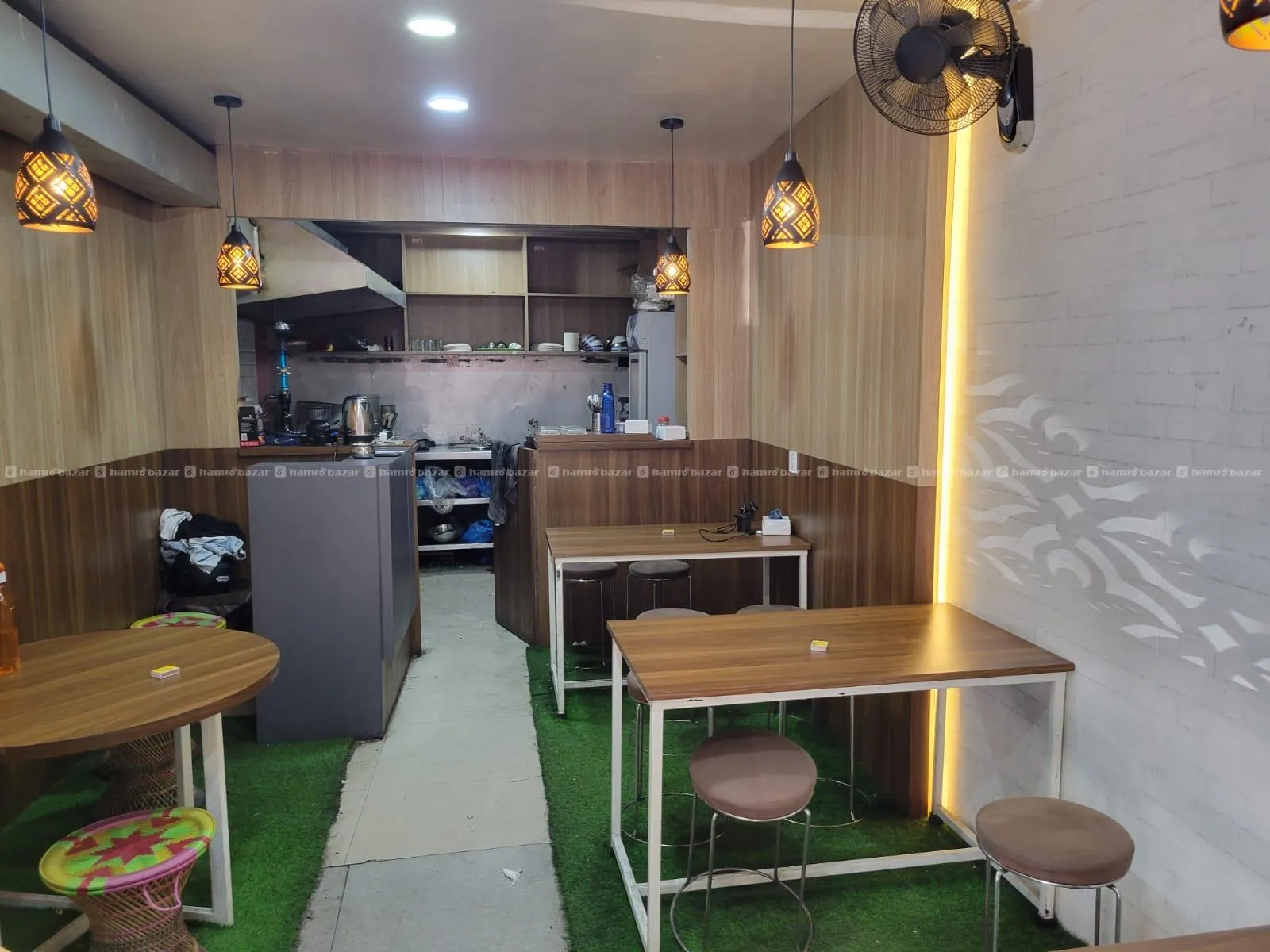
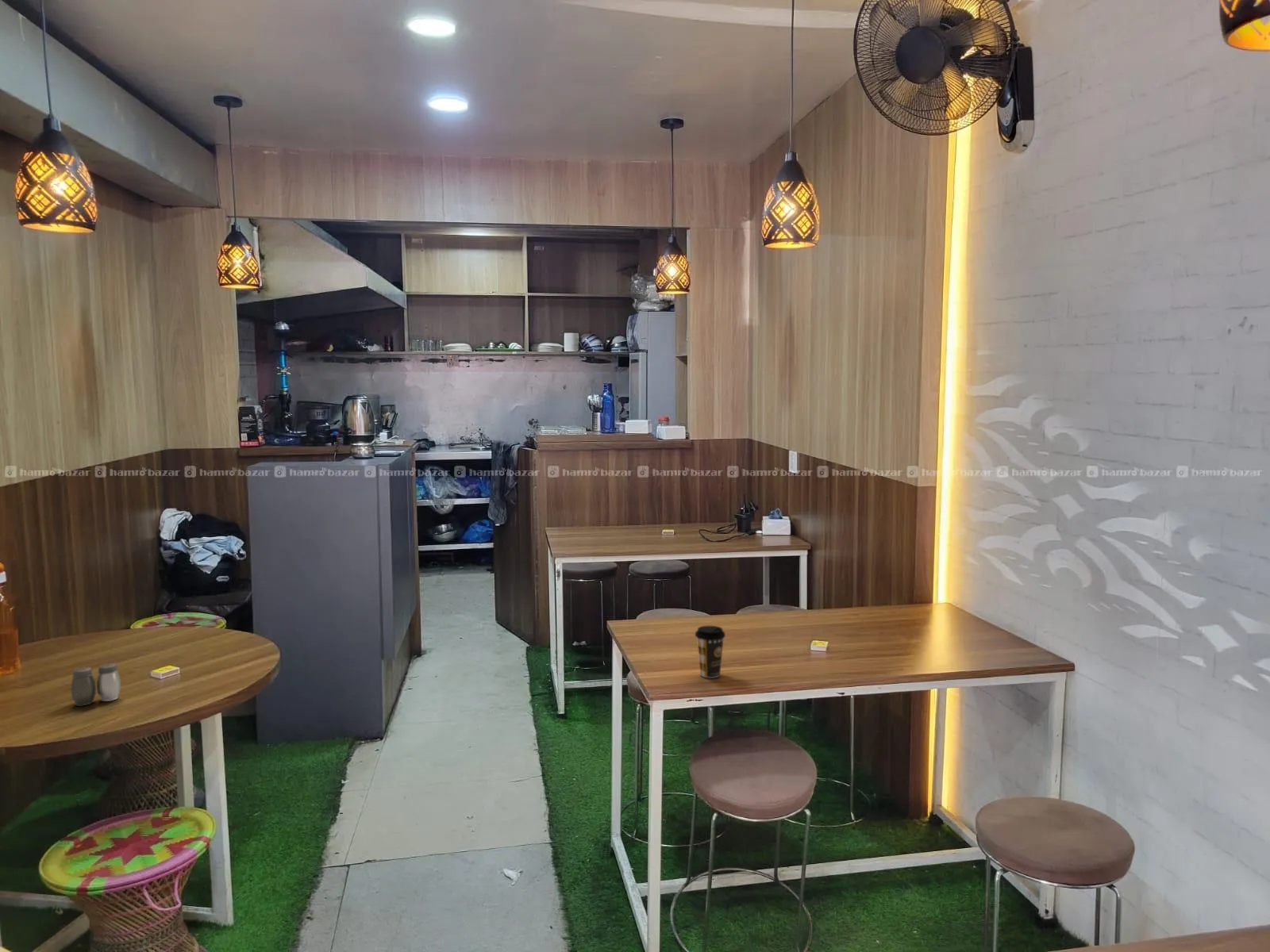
+ salt and pepper shaker (94, 683)
+ coffee cup (710, 651)
